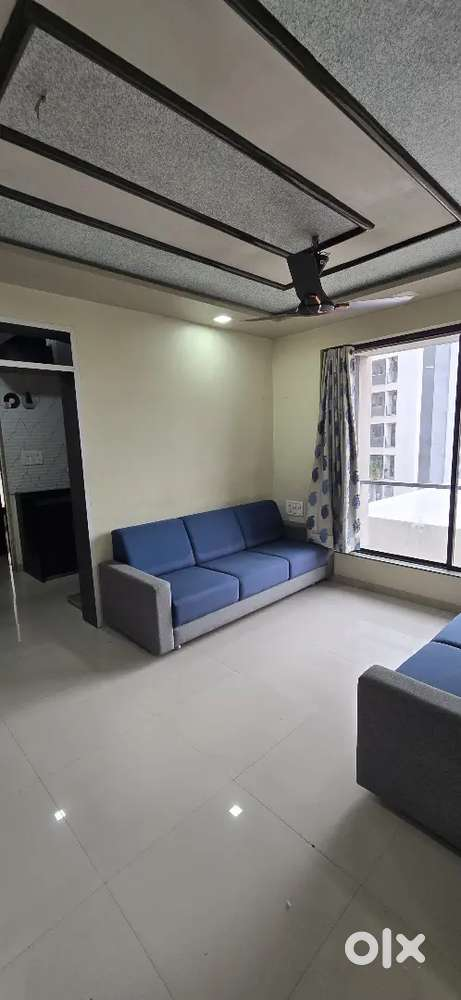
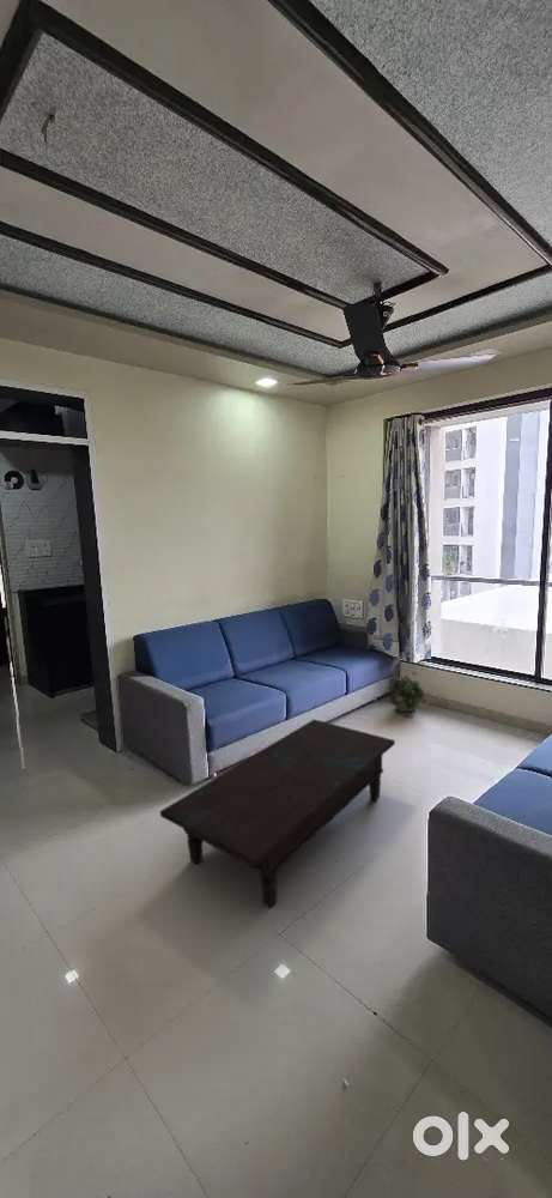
+ coffee table (292, 799)
+ potted plant (408, 691)
